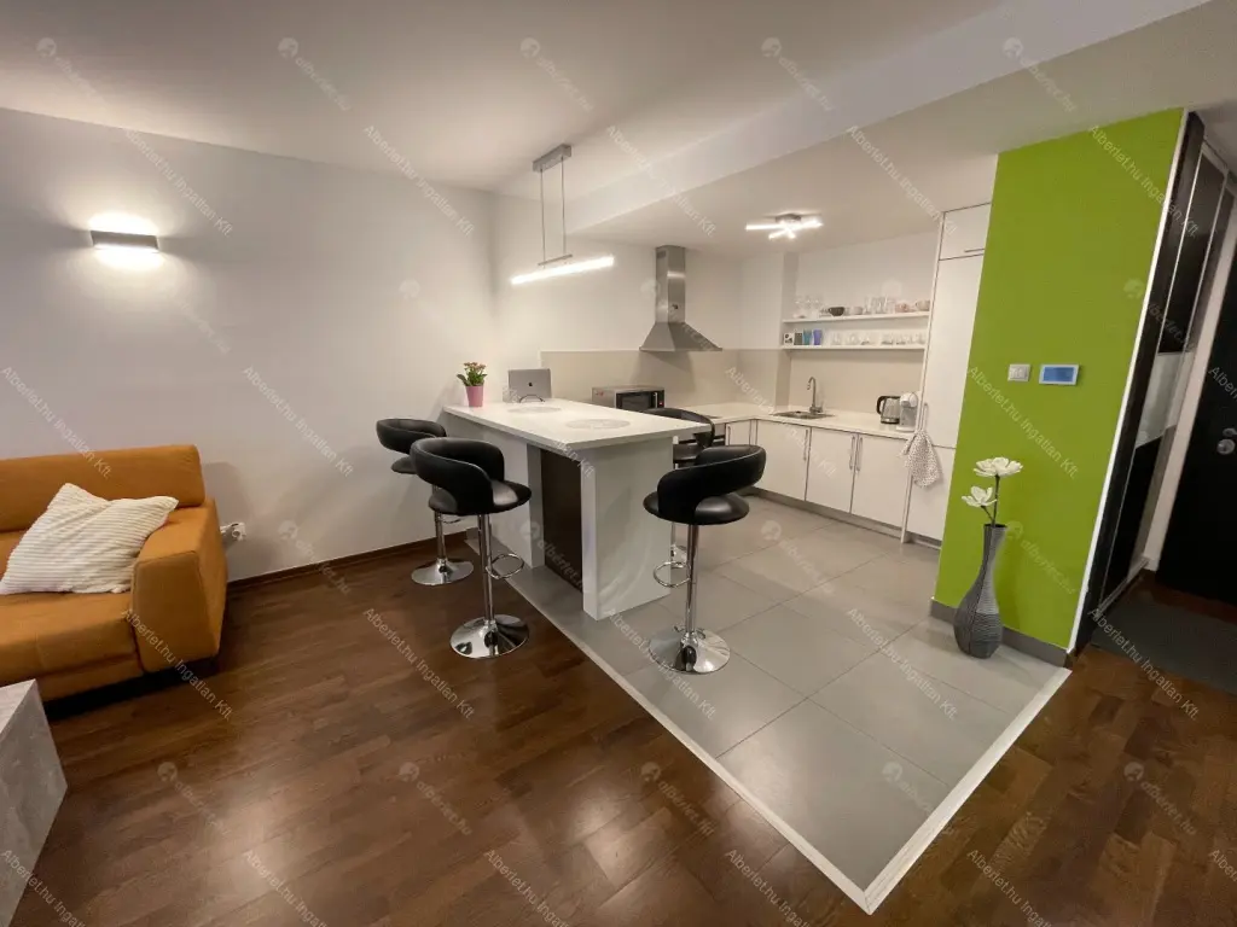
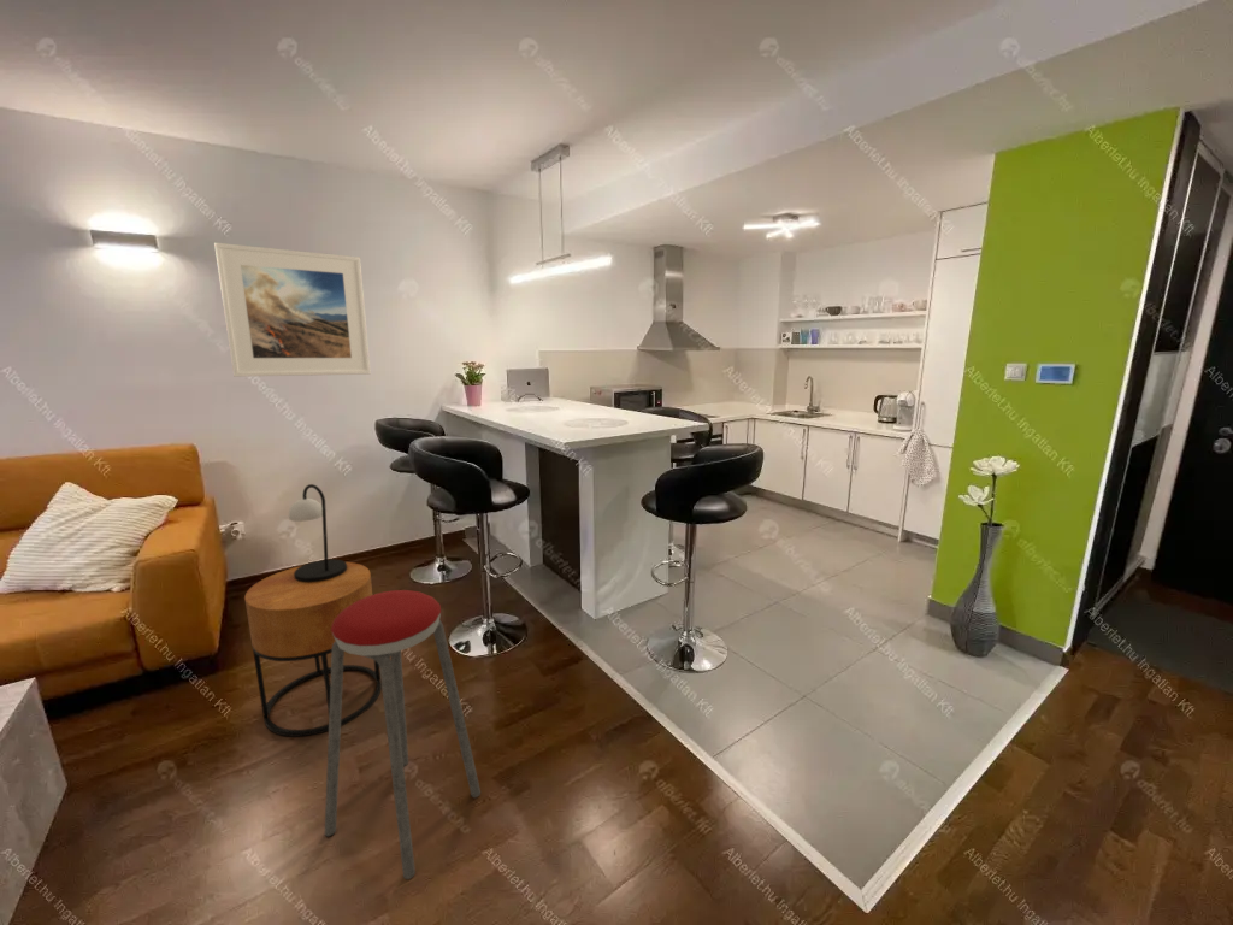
+ side table (318, 642)
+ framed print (299, 314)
+ table lamp (323, 528)
+ music stool (396, 714)
